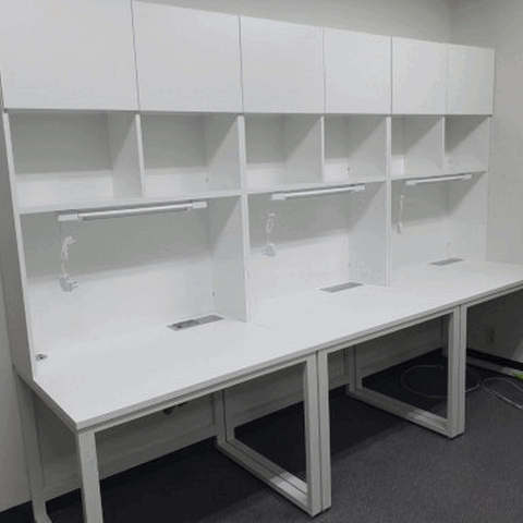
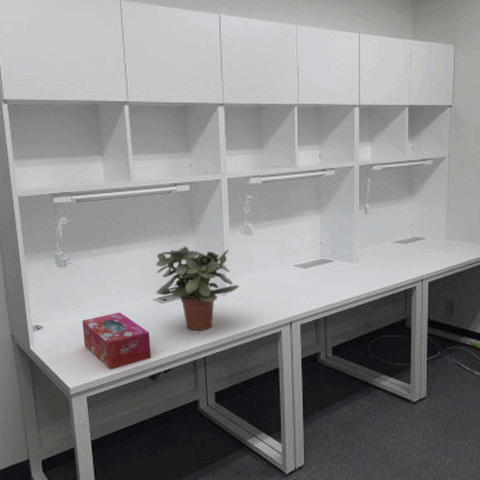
+ potted plant (198, 286)
+ tissue box (115, 338)
